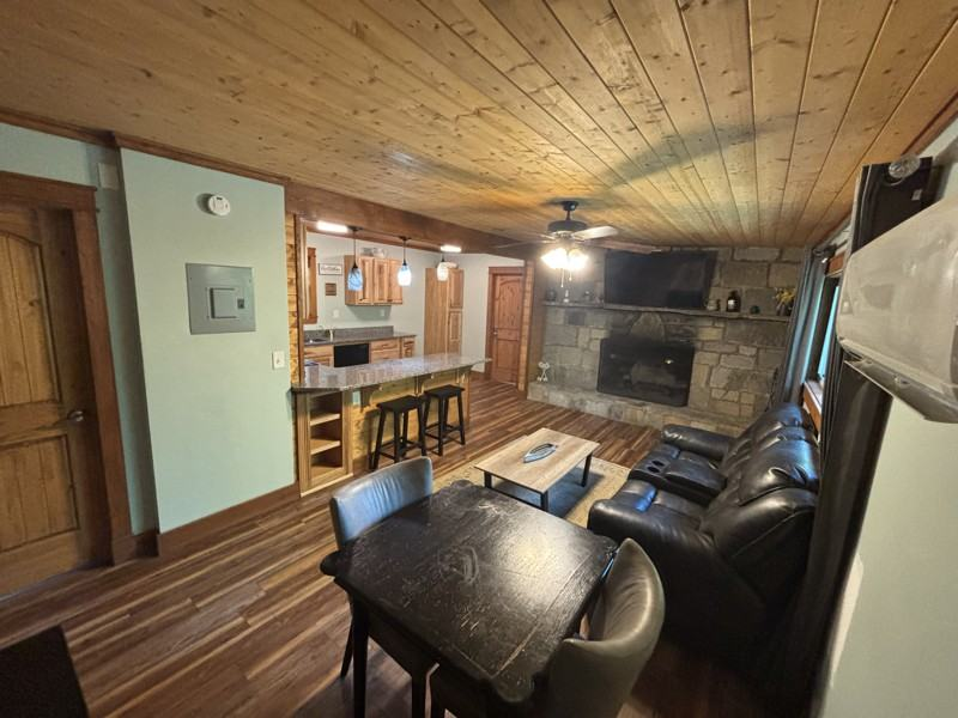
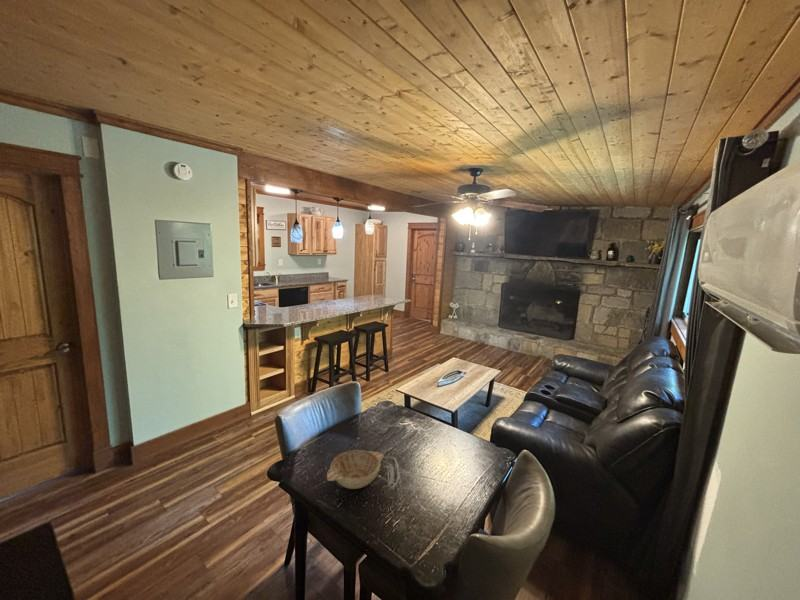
+ decorative bowl (355, 471)
